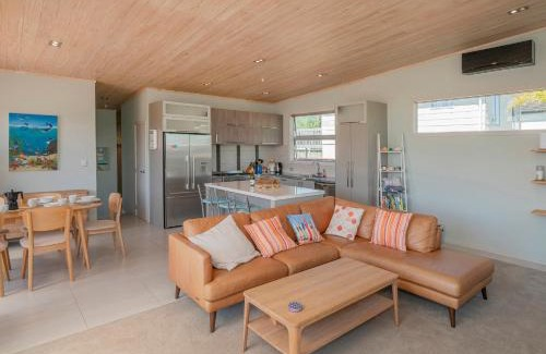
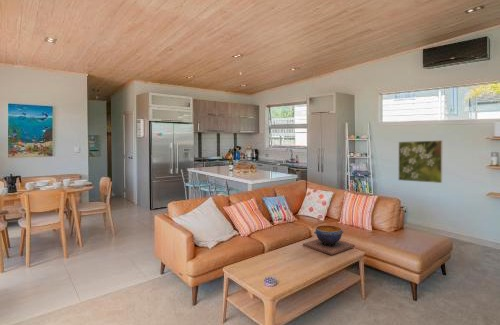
+ decorative bowl (328, 237)
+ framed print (419, 161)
